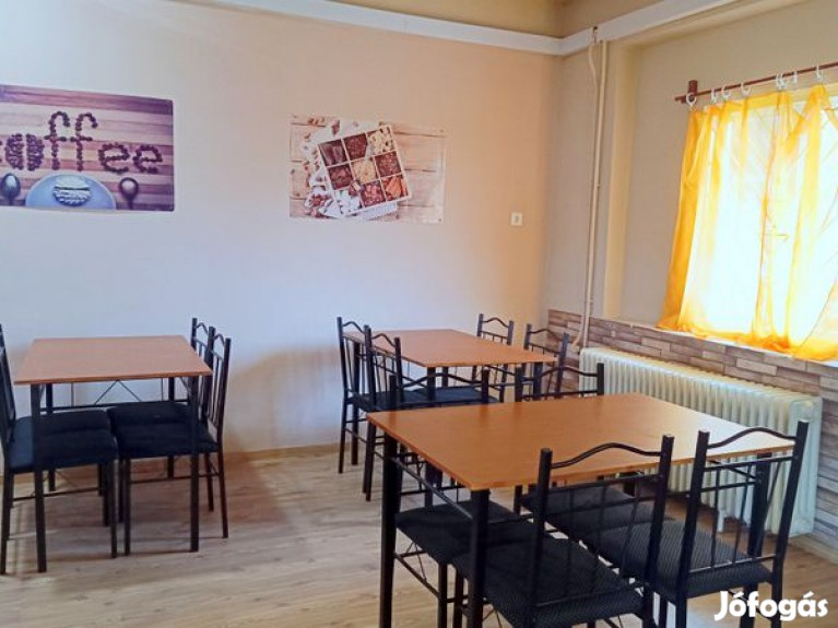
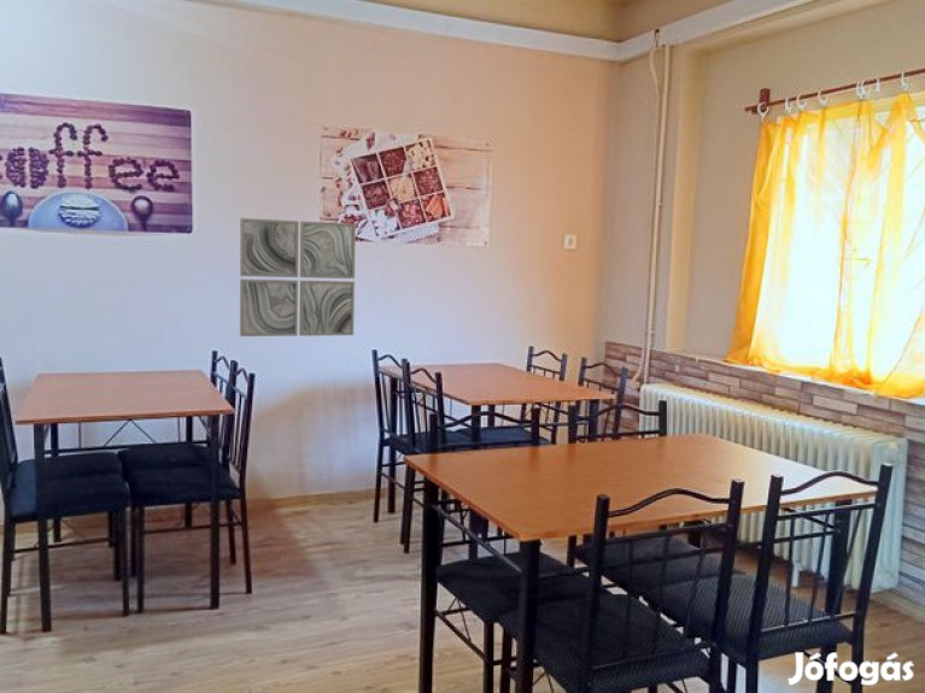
+ wall art (297, 276)
